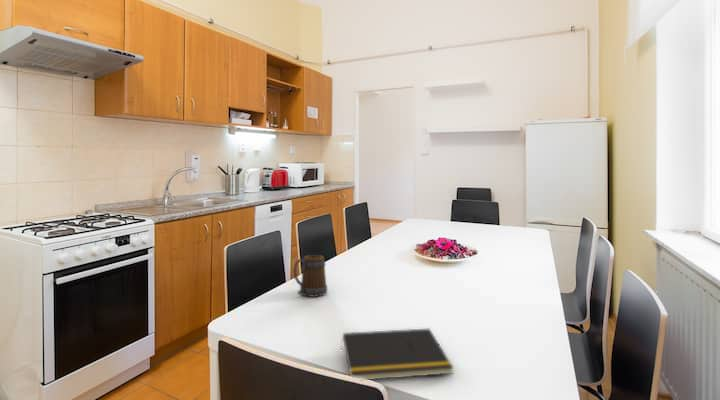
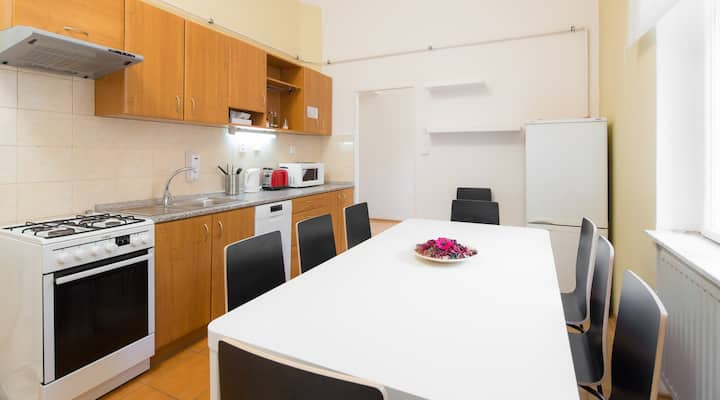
- mug (309, 275)
- notepad (394, 351)
